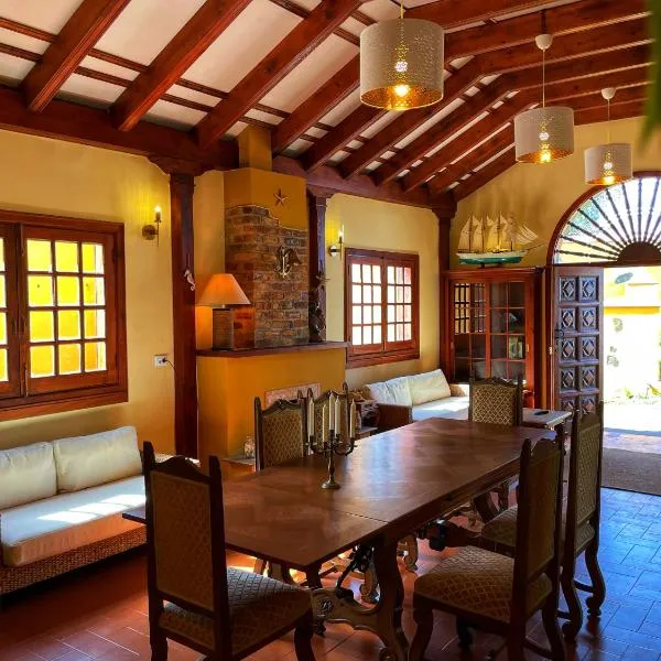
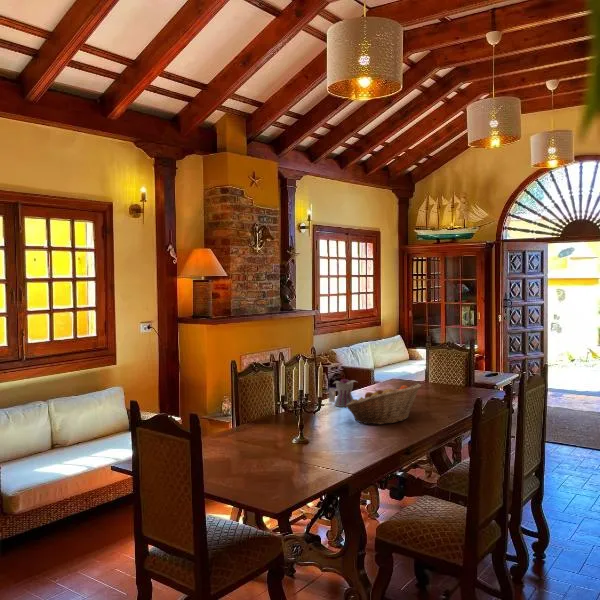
+ fruit basket (384, 401)
+ teapot (342, 391)
